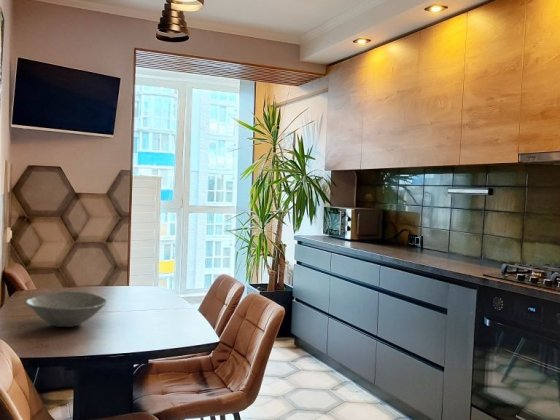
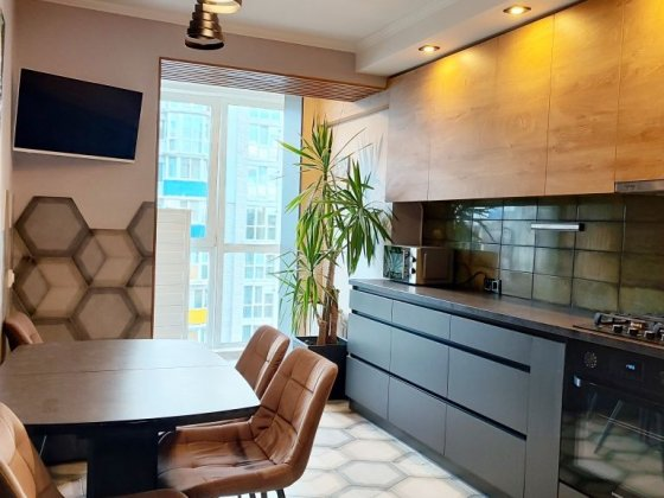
- bowl (67, 312)
